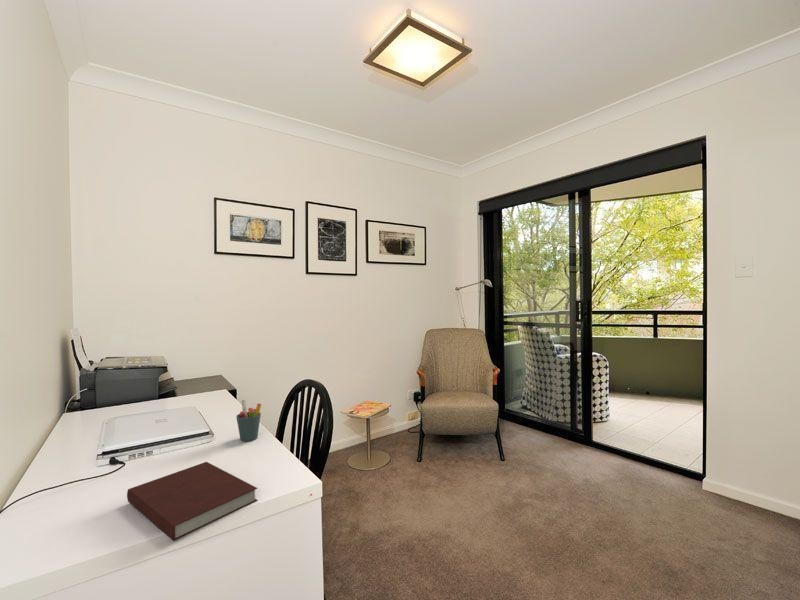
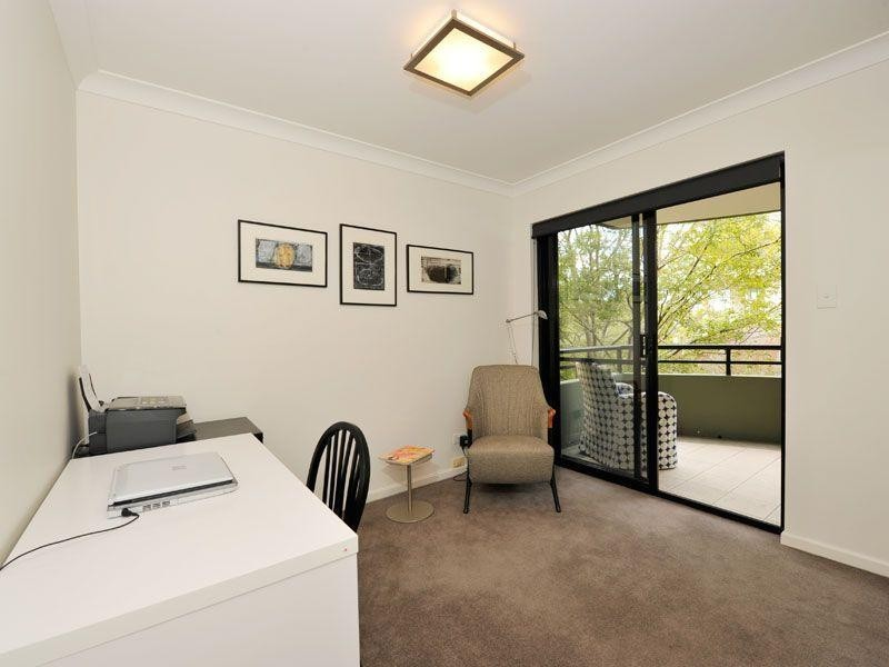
- pen holder (249, 420)
- notebook (192, 495)
